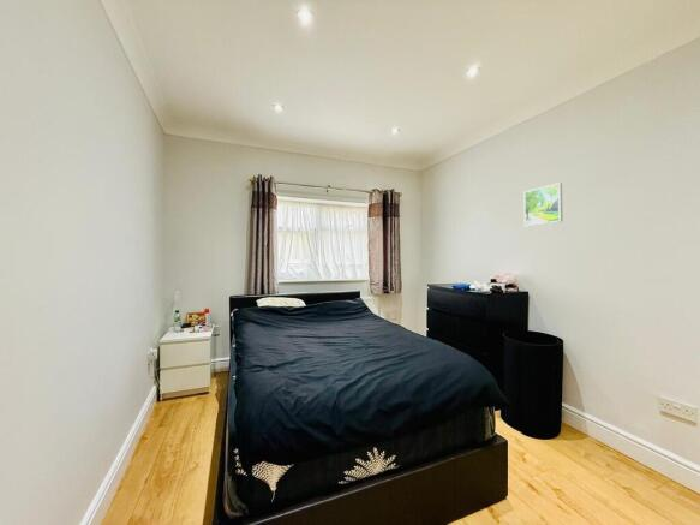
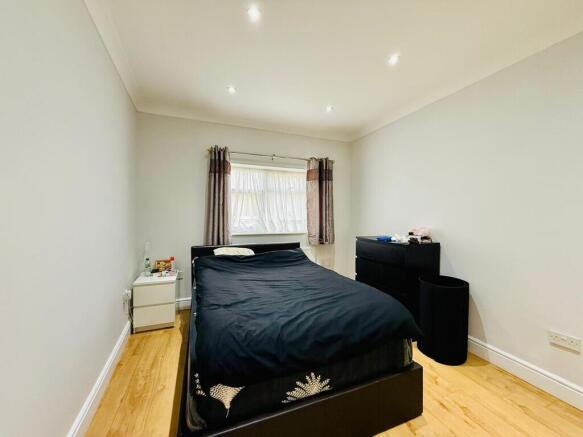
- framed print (542, 205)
